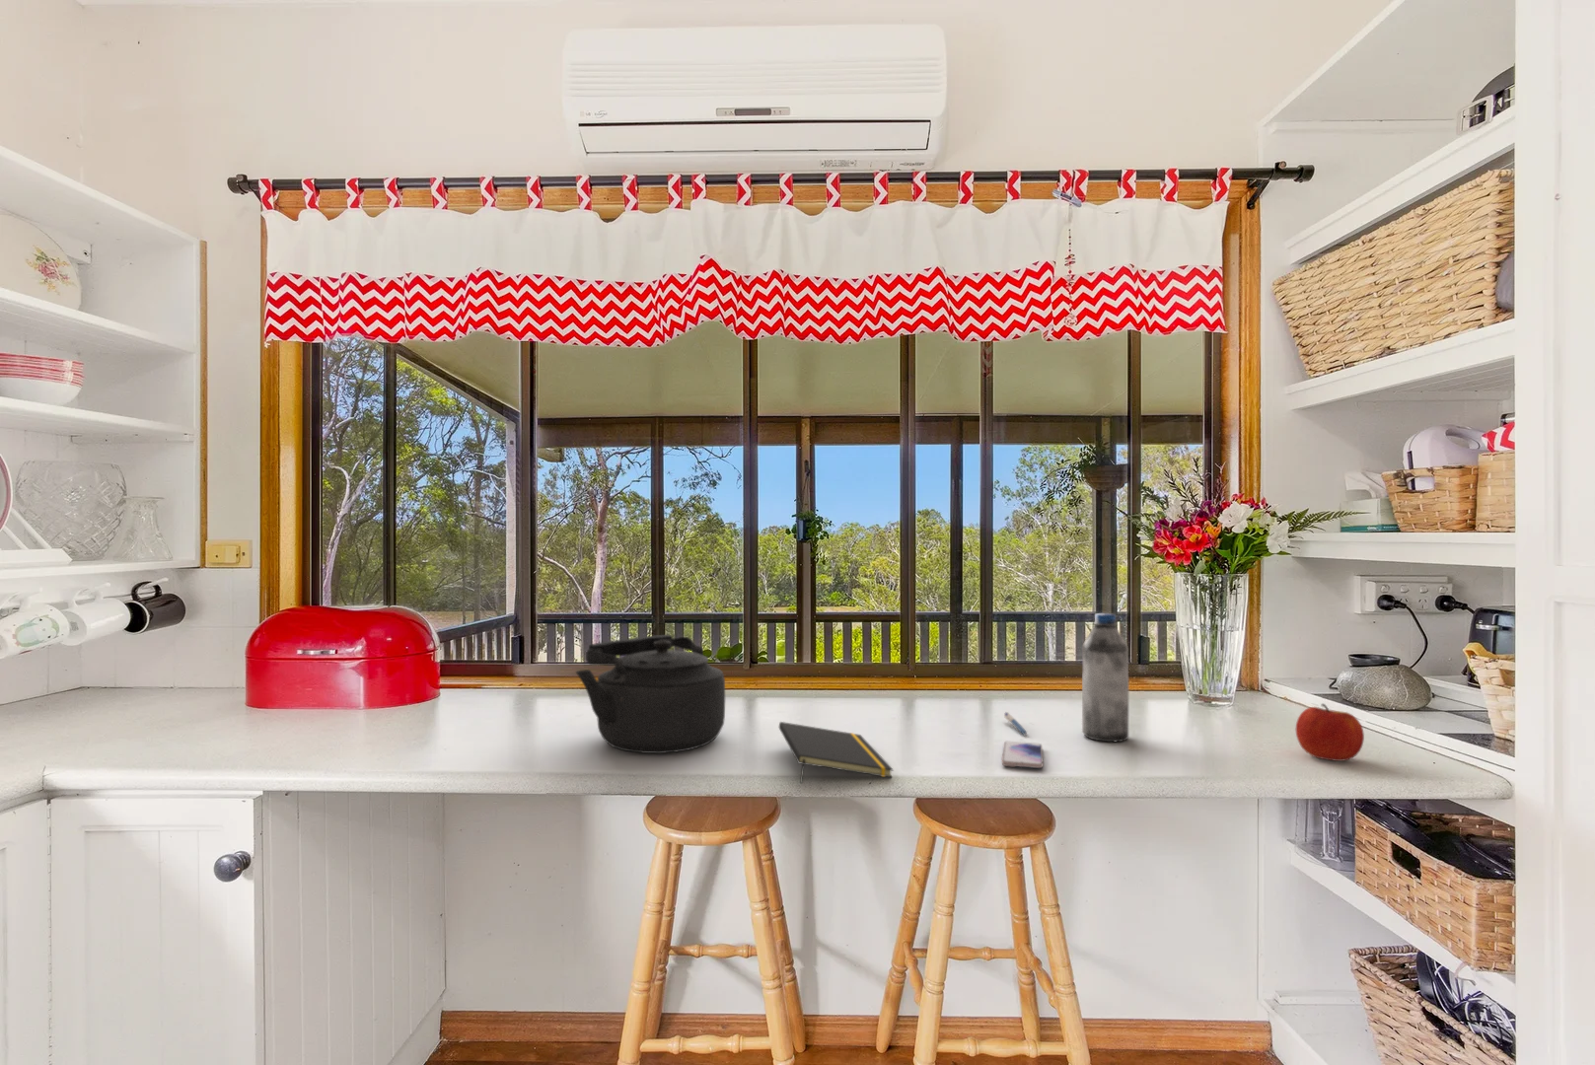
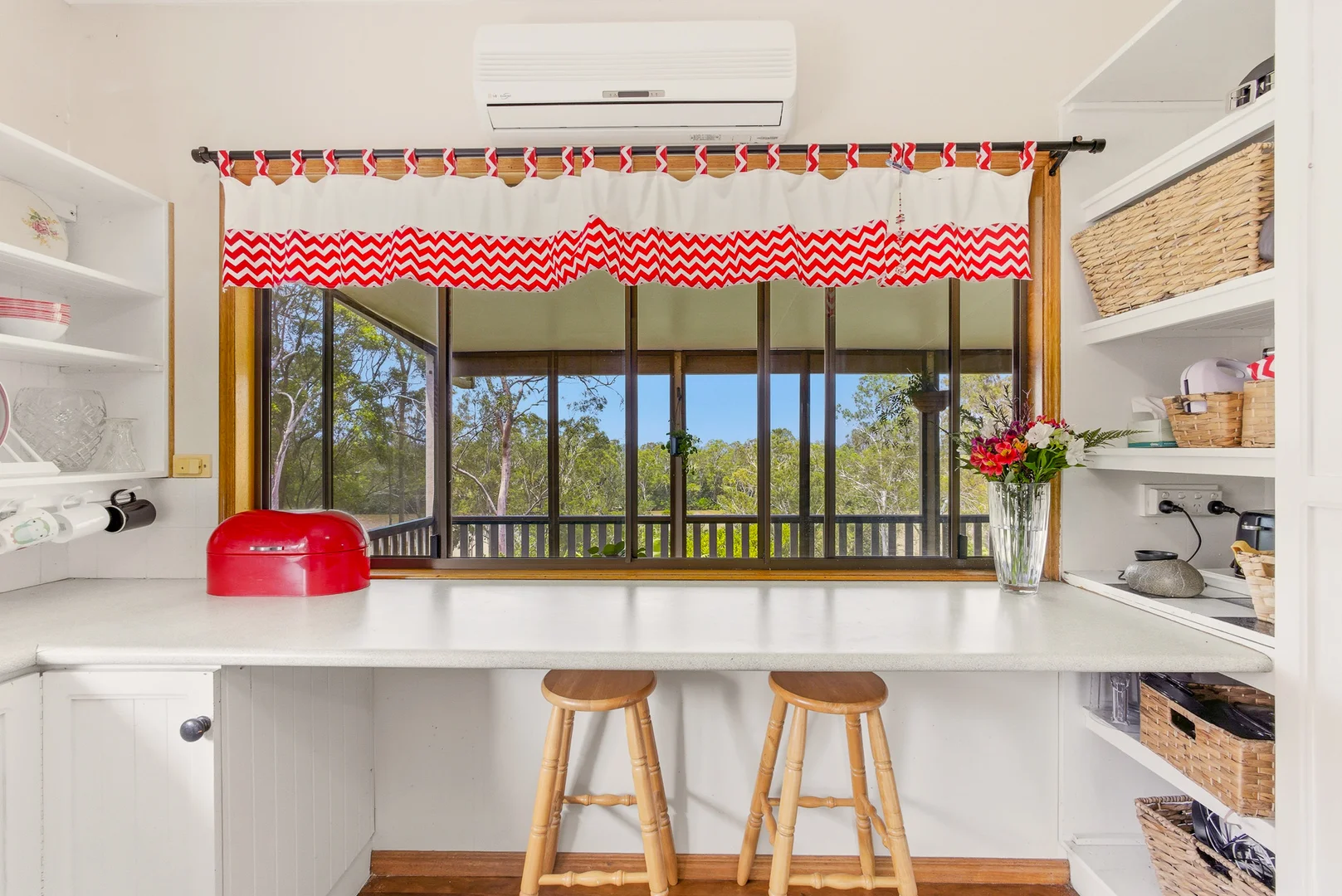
- kettle (657, 689)
- smartphone (1022, 754)
- apple (1329, 730)
- notepad (832, 748)
- water bottle (1105, 674)
- pen (1014, 723)
